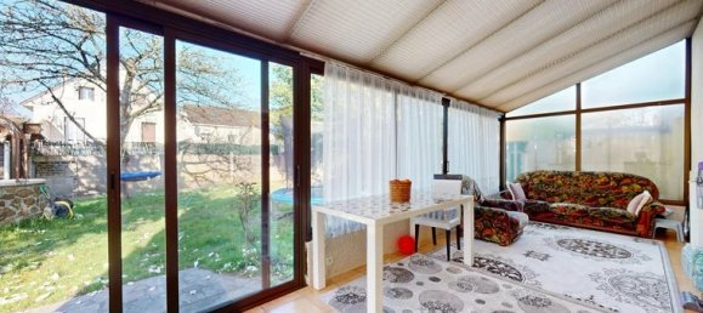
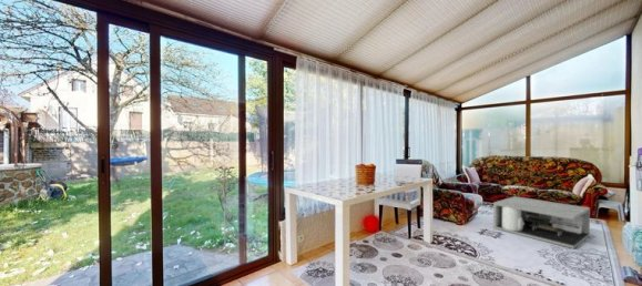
+ coffee table (539, 218)
